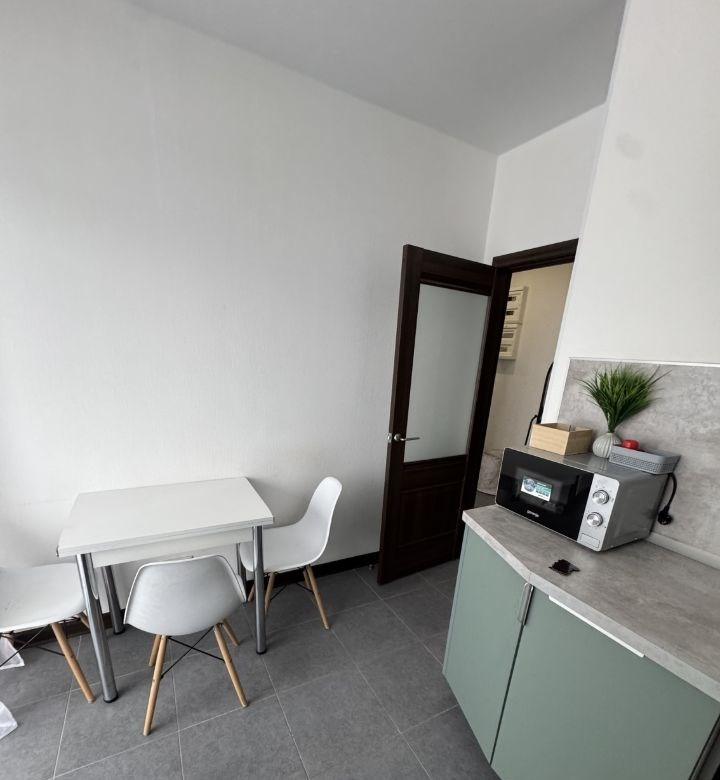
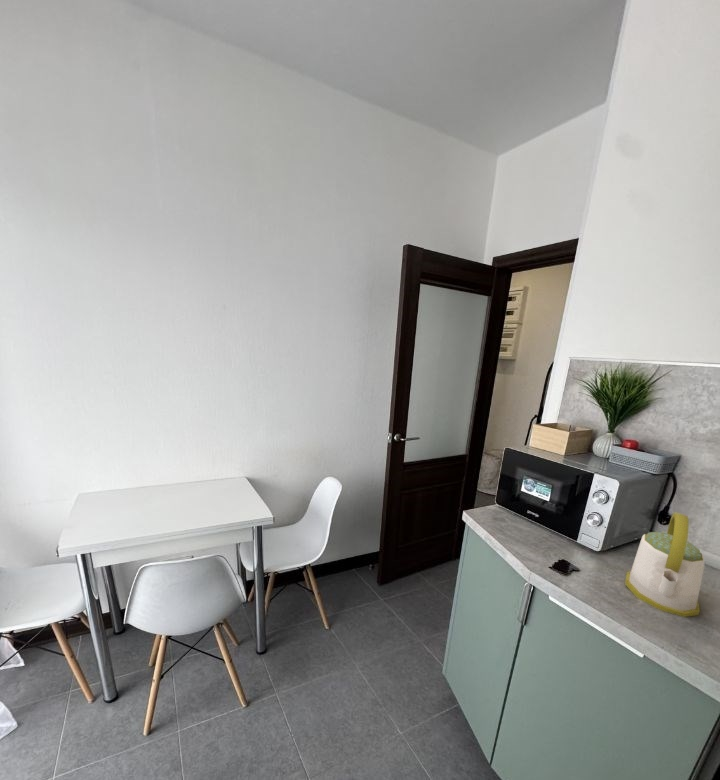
+ kettle (670, 558)
